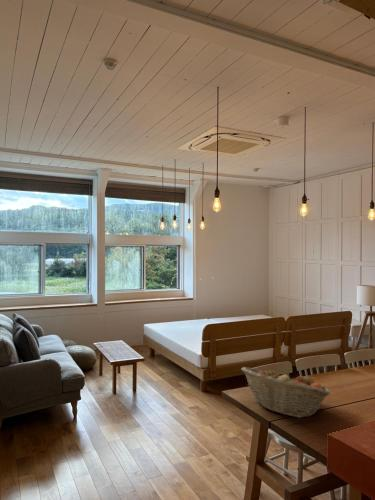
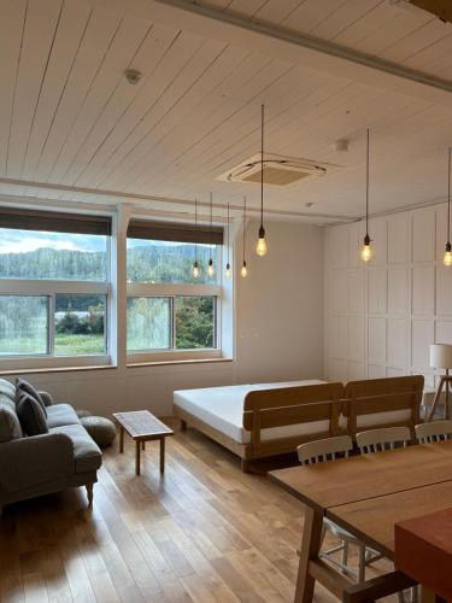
- fruit basket (283, 386)
